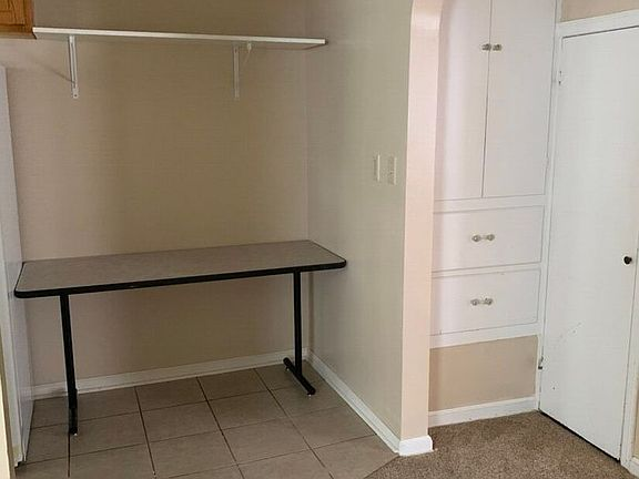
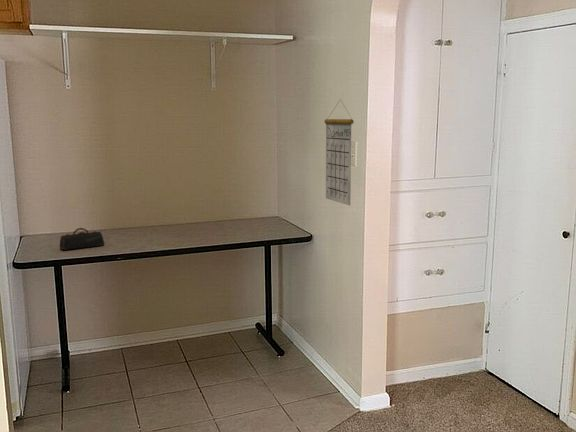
+ pencil case (81, 237)
+ calendar (338, 151)
